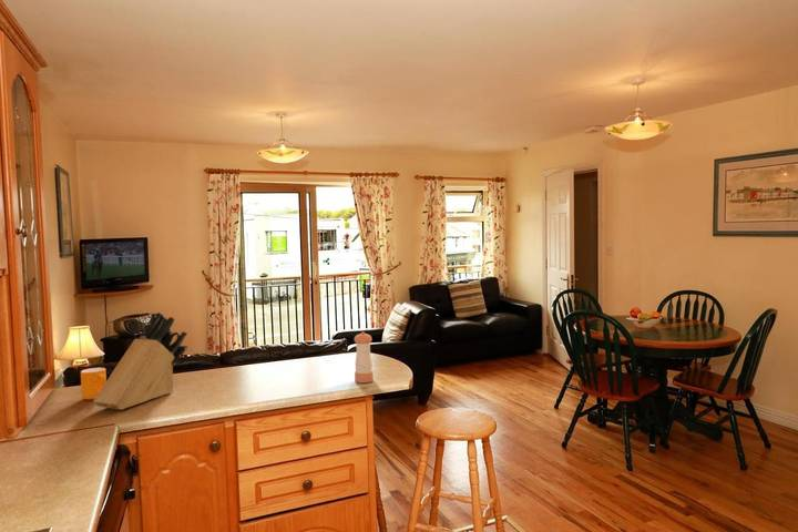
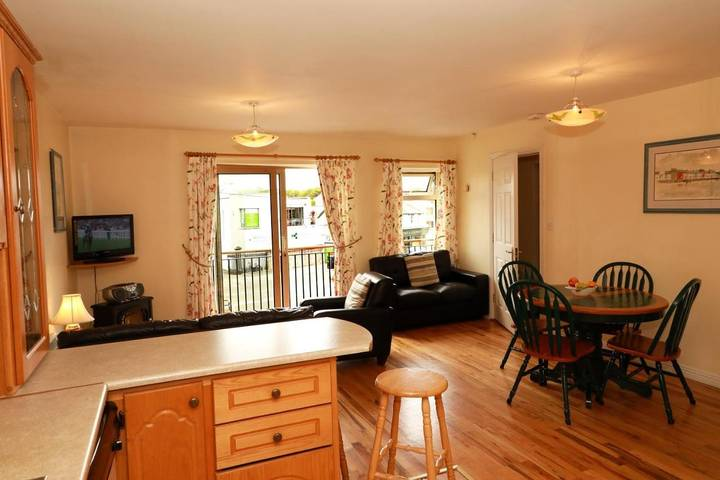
- knife block (144, 356)
- mug (95, 383)
- pepper shaker (362, 356)
